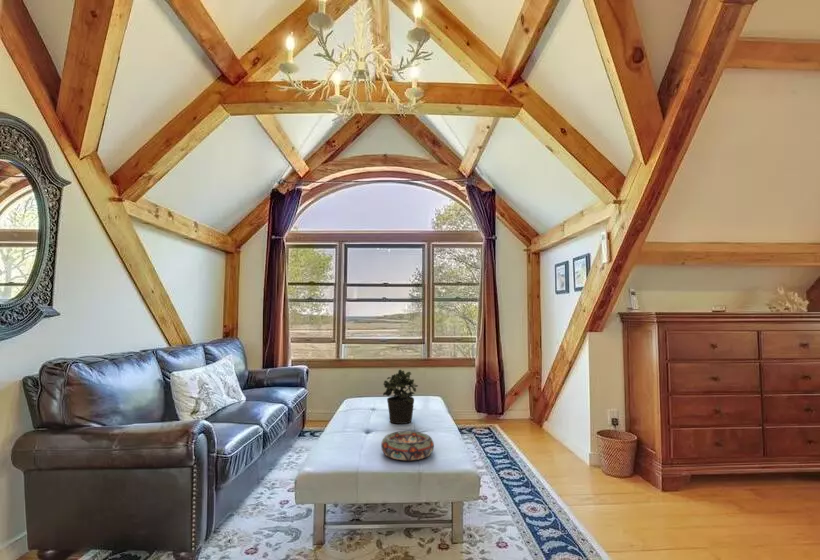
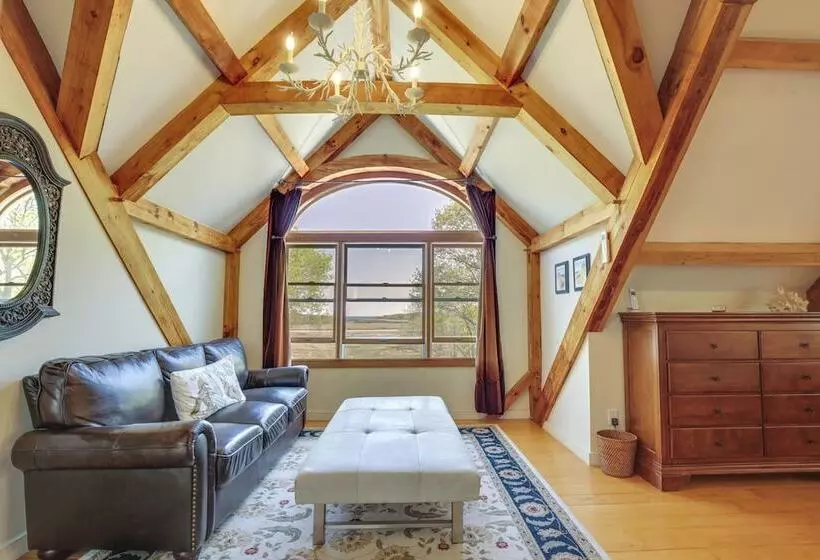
- decorative bowl (407, 445)
- potted plant (399, 395)
